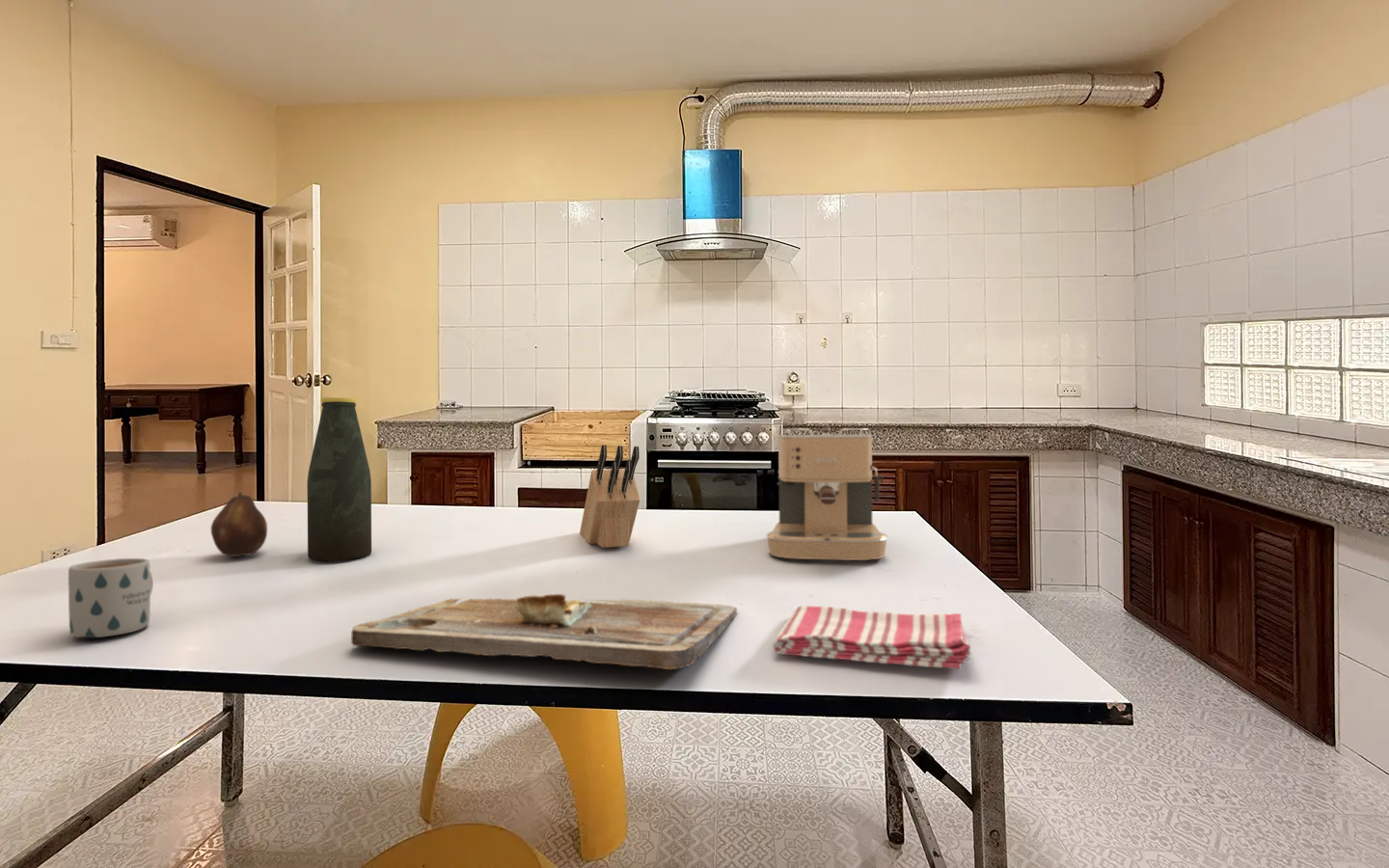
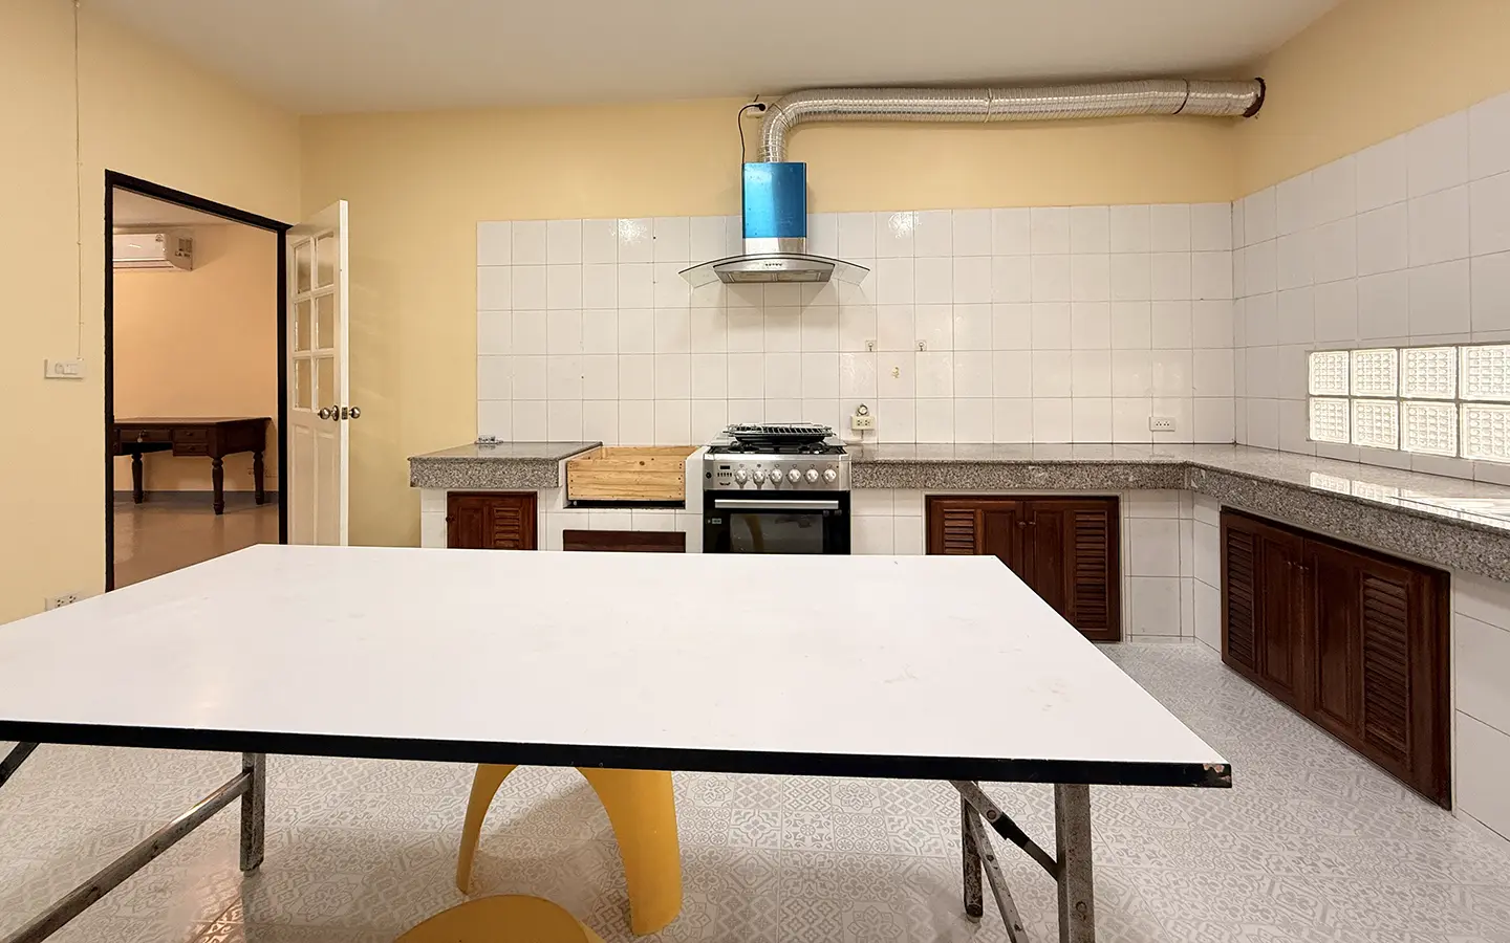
- knife block (610, 493)
- cutting board (558, 606)
- dish towel (871, 629)
- coffee maker (826, 488)
- fruit (240, 524)
- bottle (339, 476)
- mug (120, 593)
